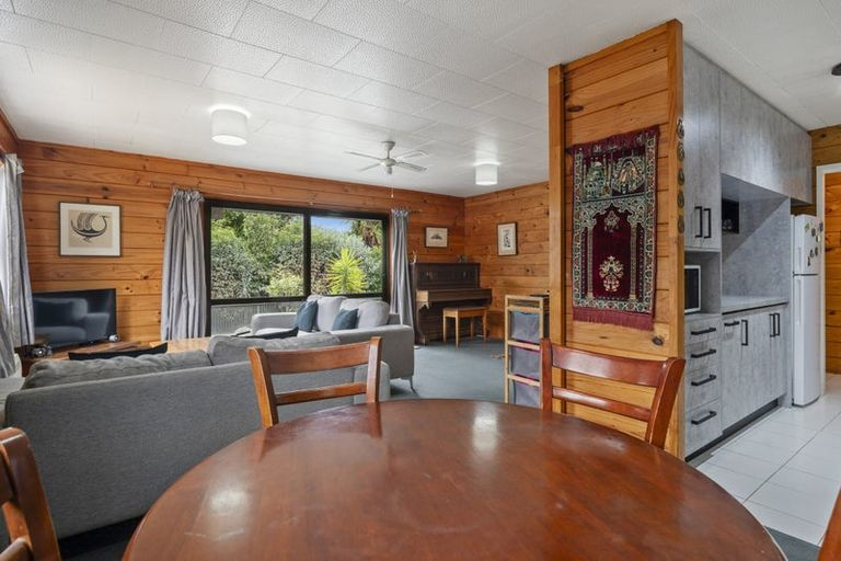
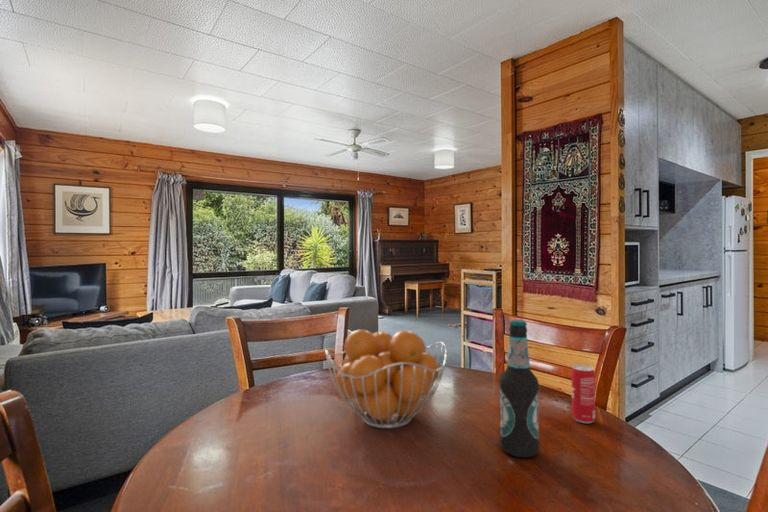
+ fruit basket (386, 373)
+ beverage can (583, 393)
+ bottle (518, 385)
